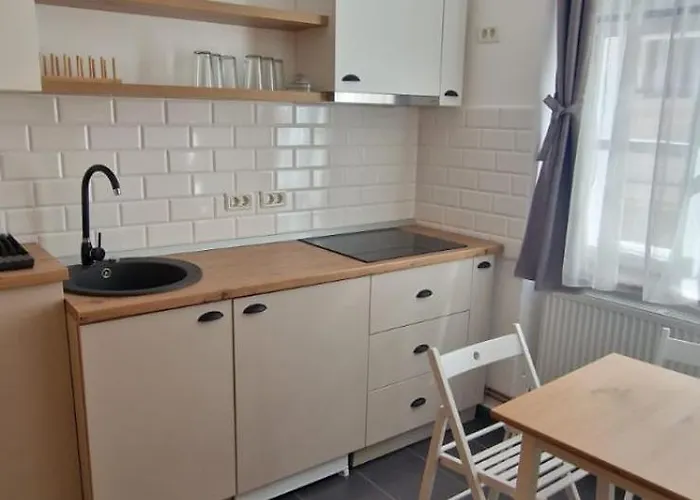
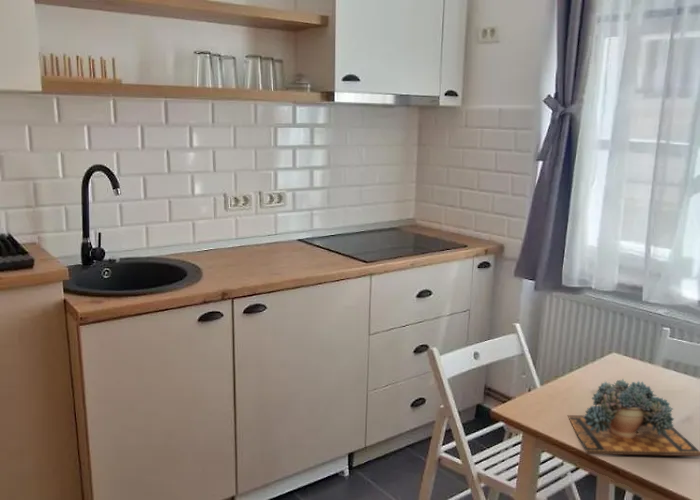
+ succulent plant (632, 410)
